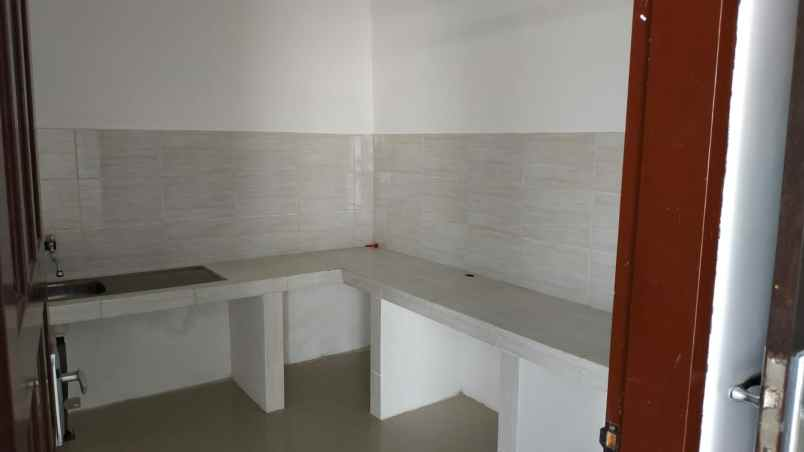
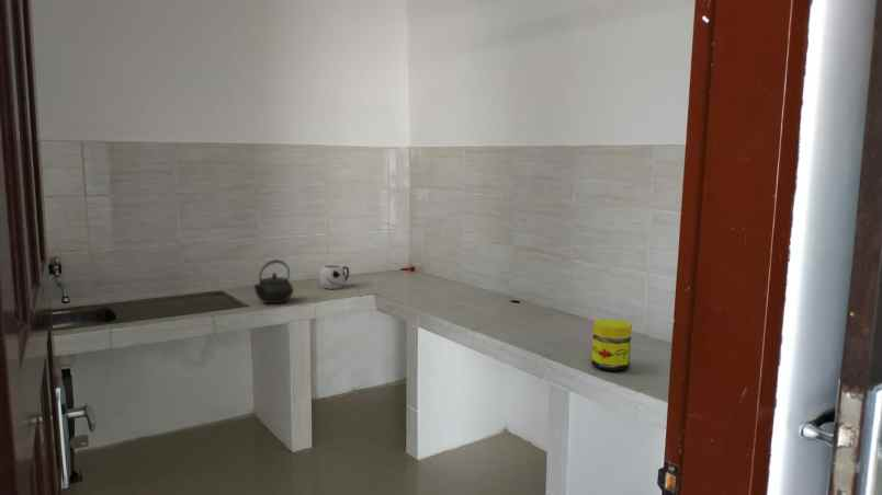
+ jar (611, 345)
+ kettle (272, 280)
+ mug (336, 276)
